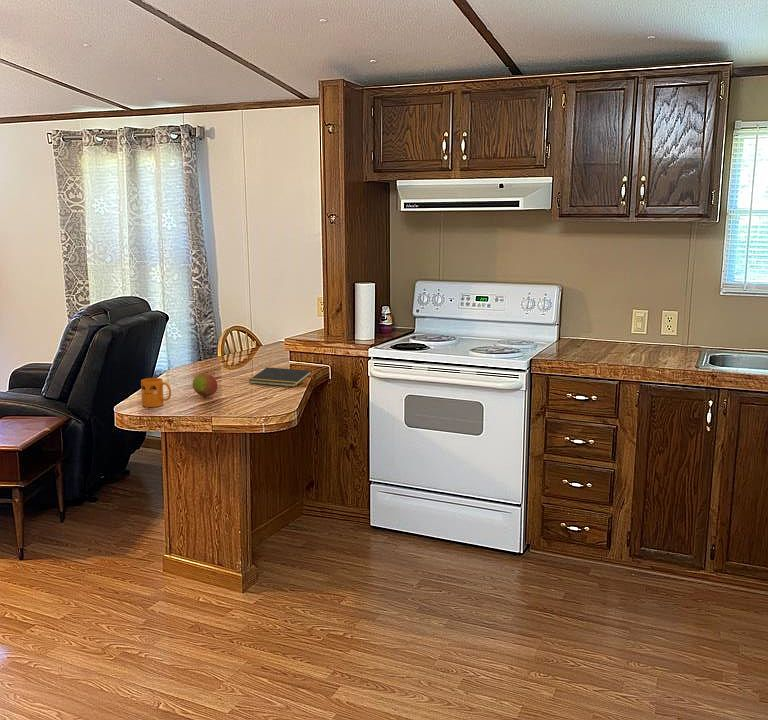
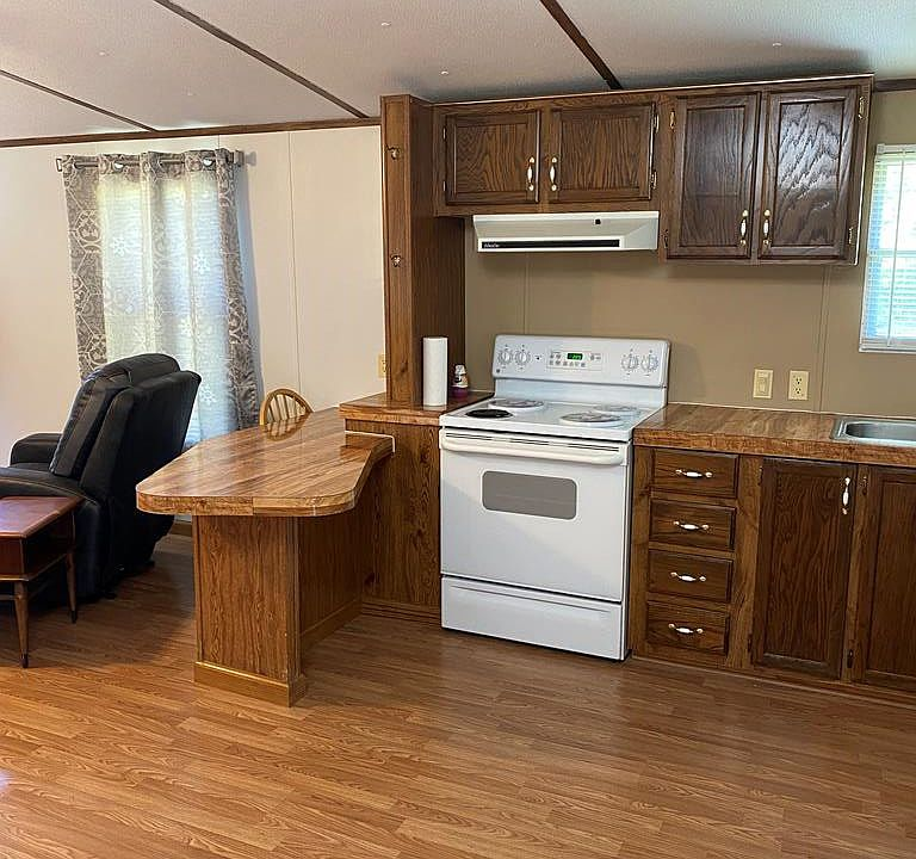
- notepad (280, 376)
- fruit (205, 385)
- mug (156, 392)
